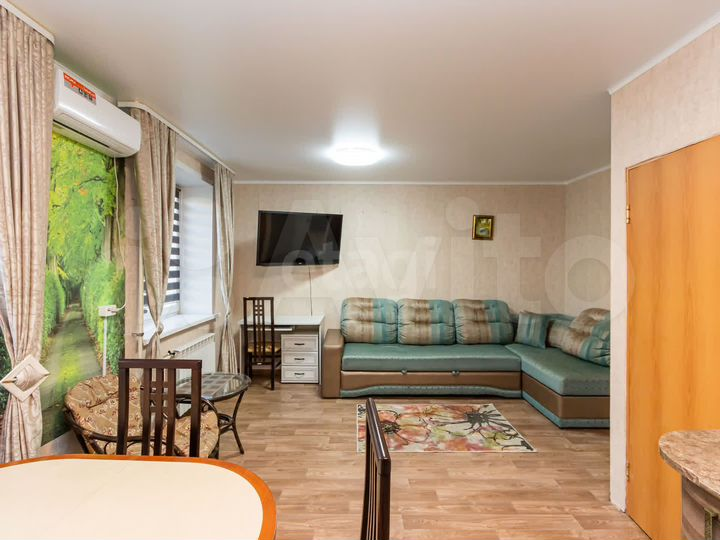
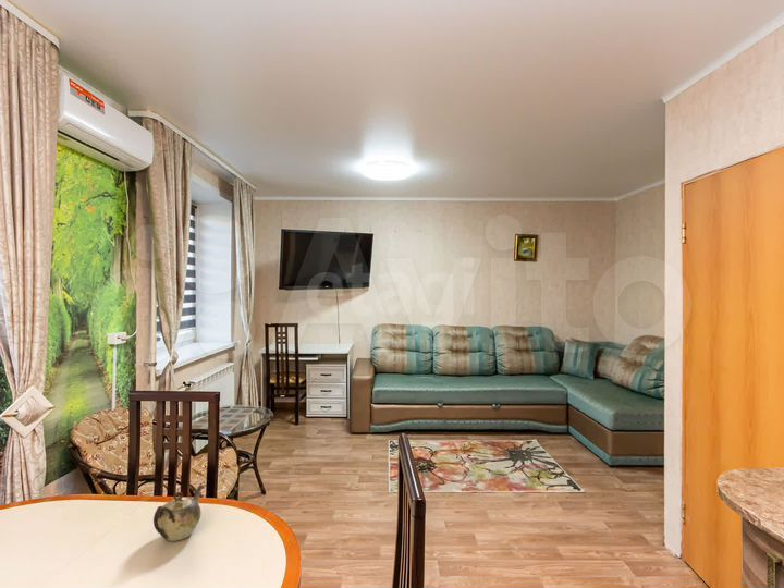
+ teapot (181, 511)
